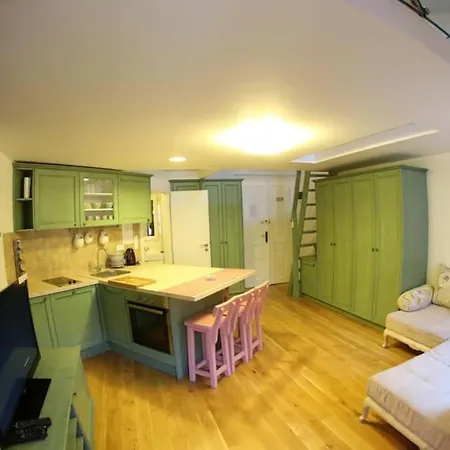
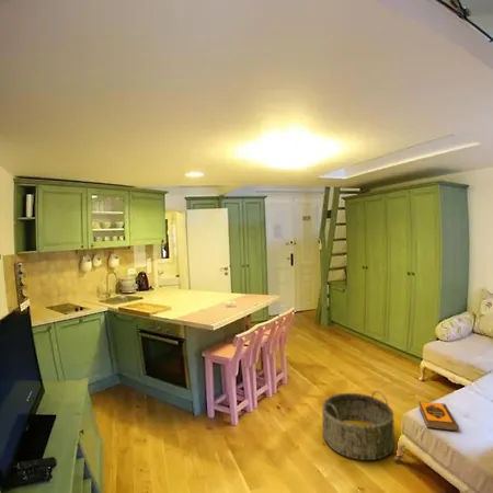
+ hardback book (437, 415)
+ basket (356, 417)
